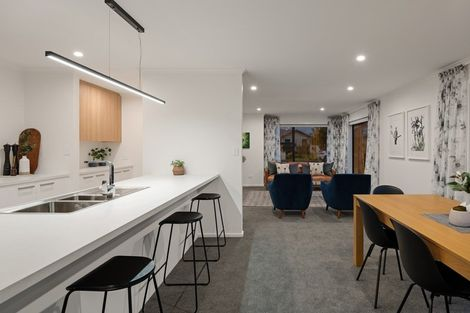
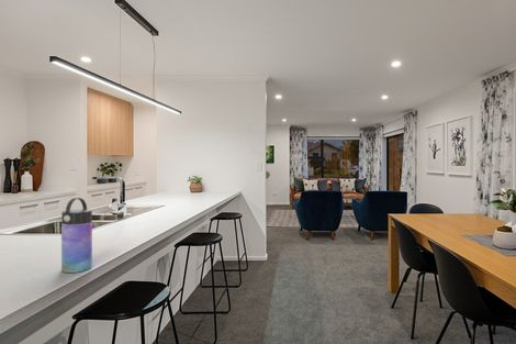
+ water bottle (77, 233)
